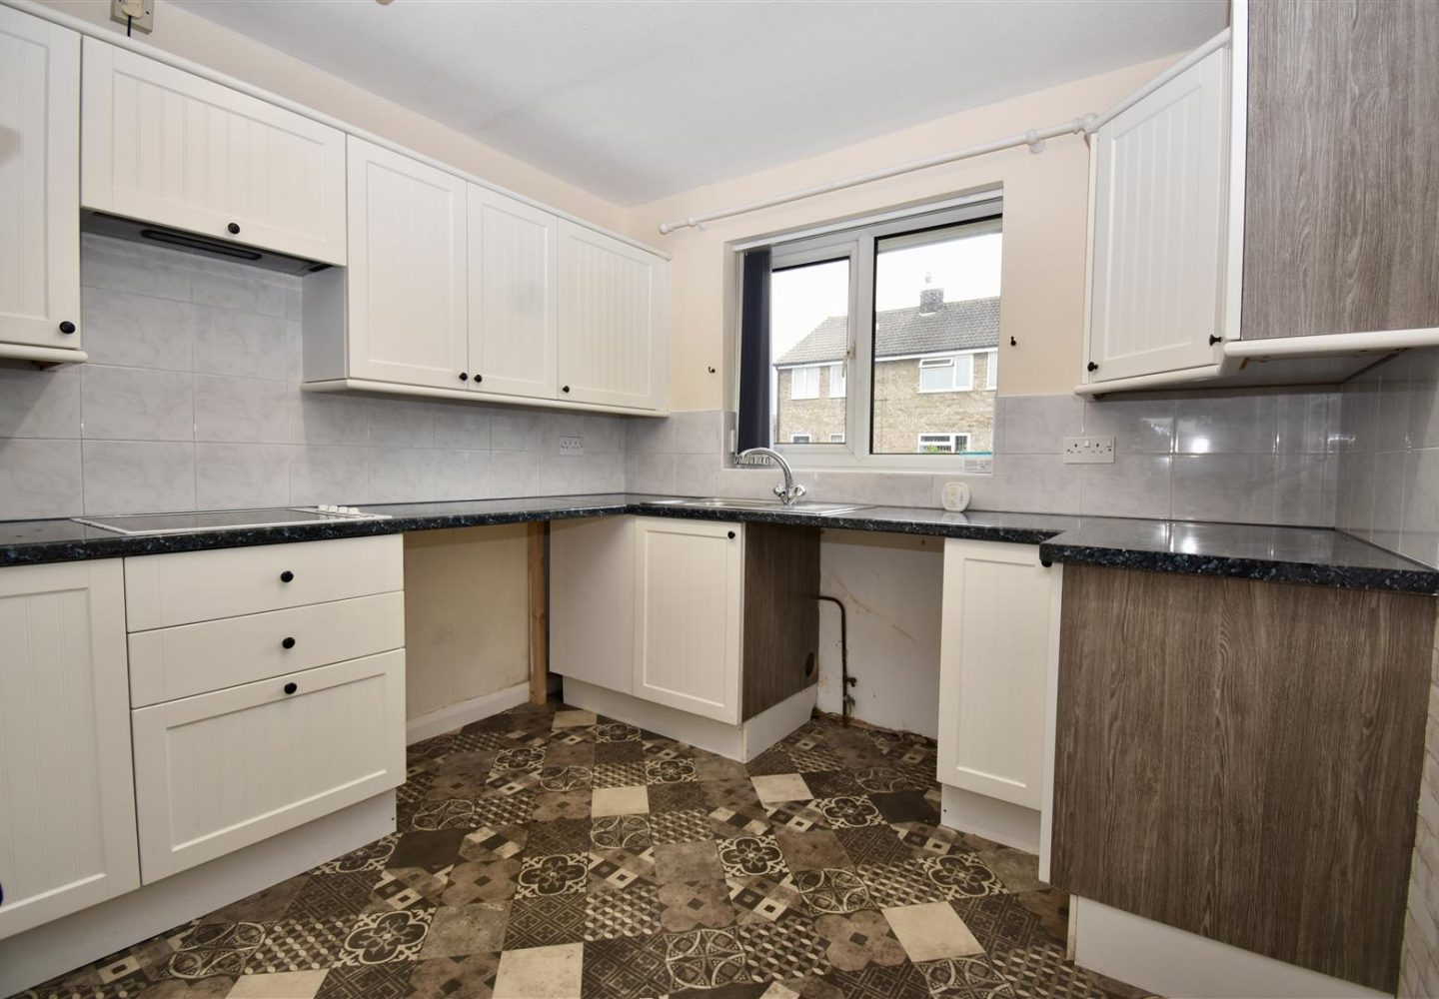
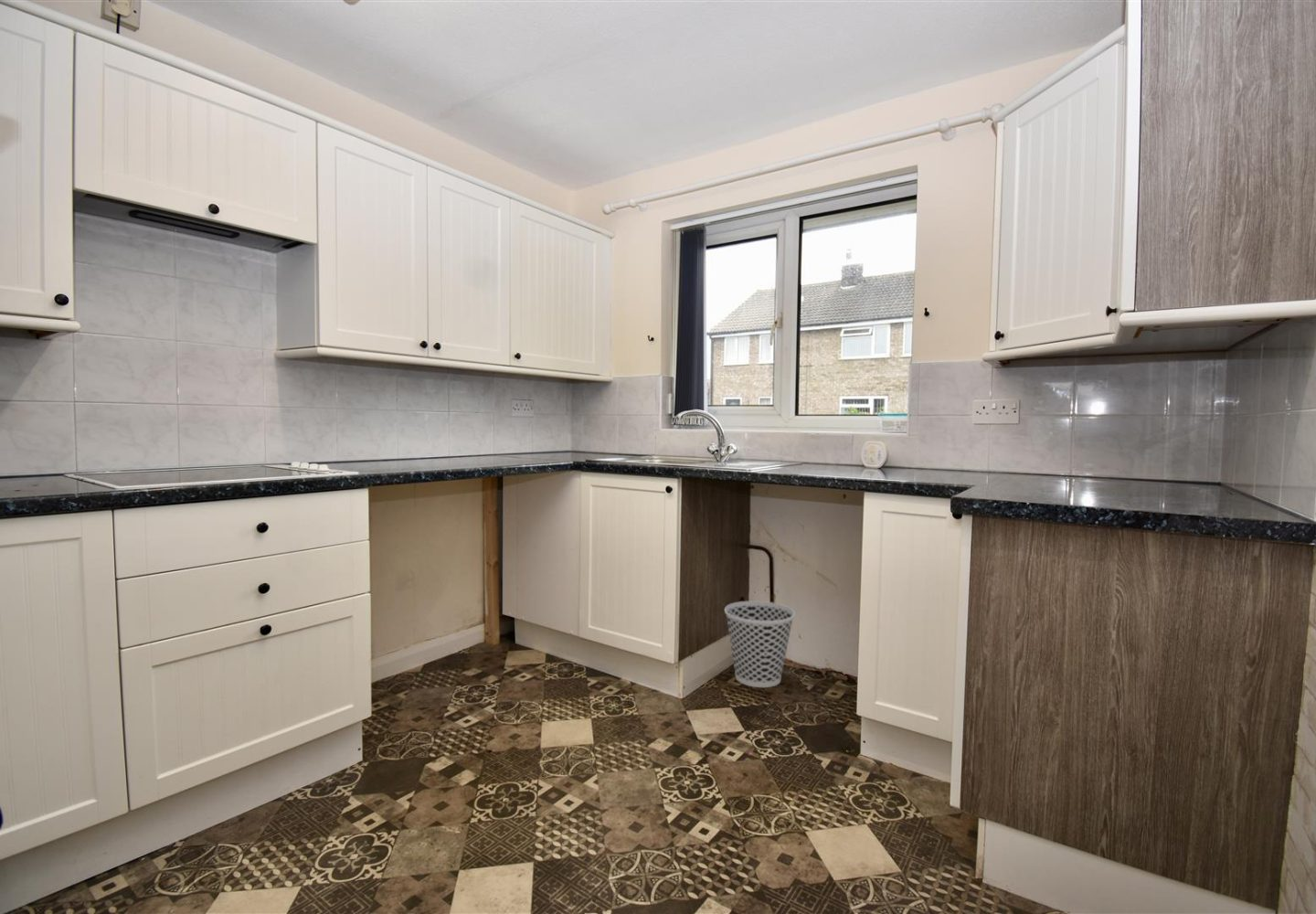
+ wastebasket (759, 644)
